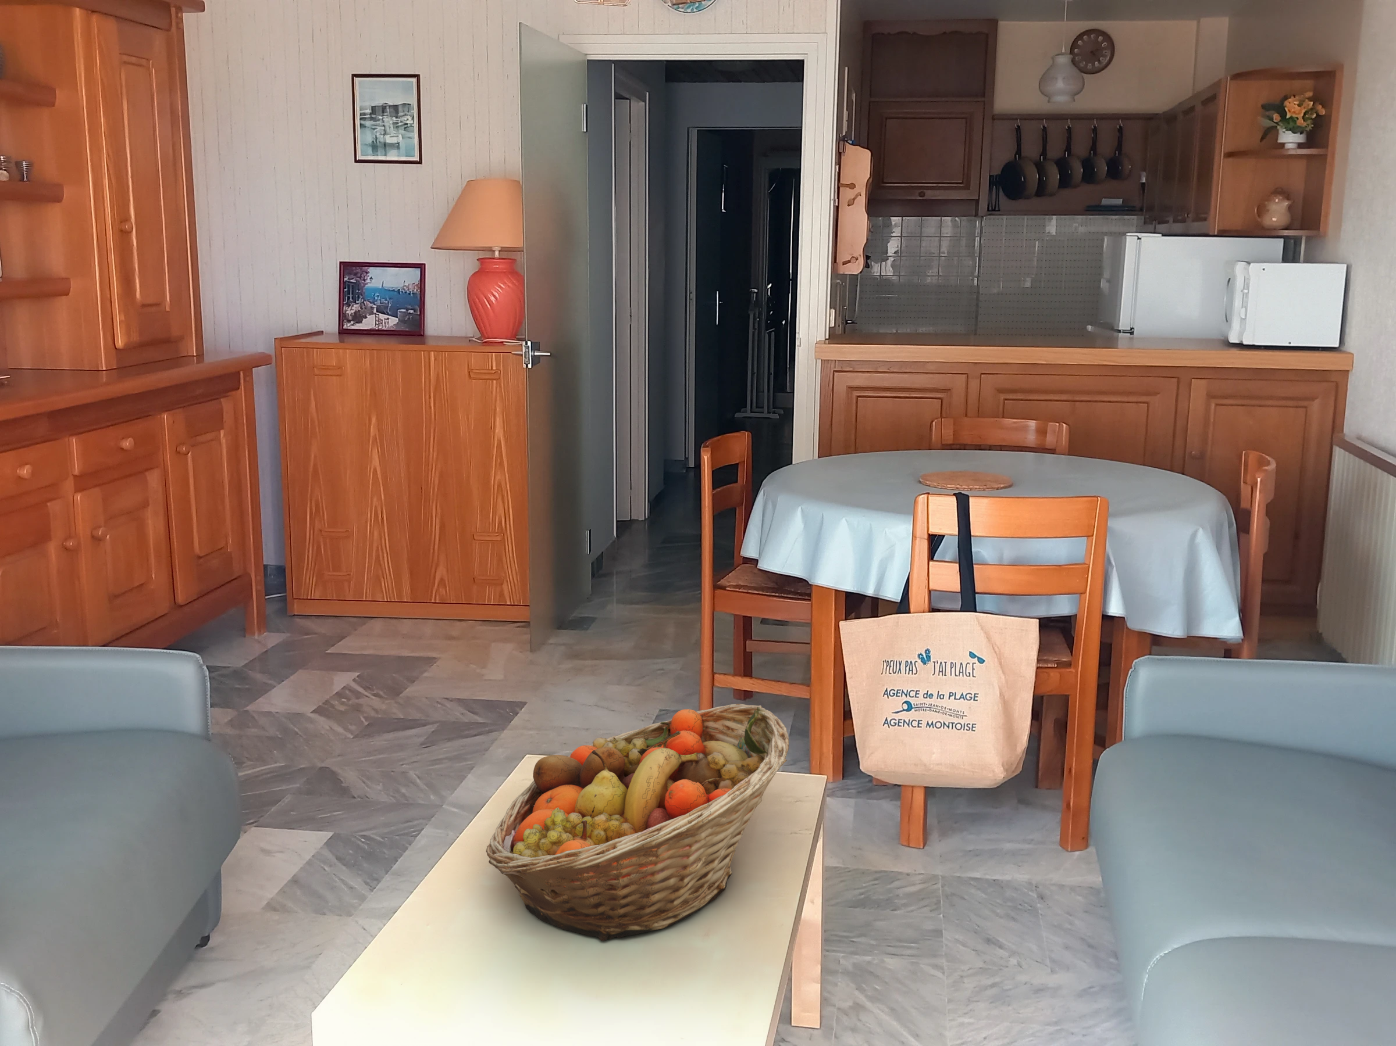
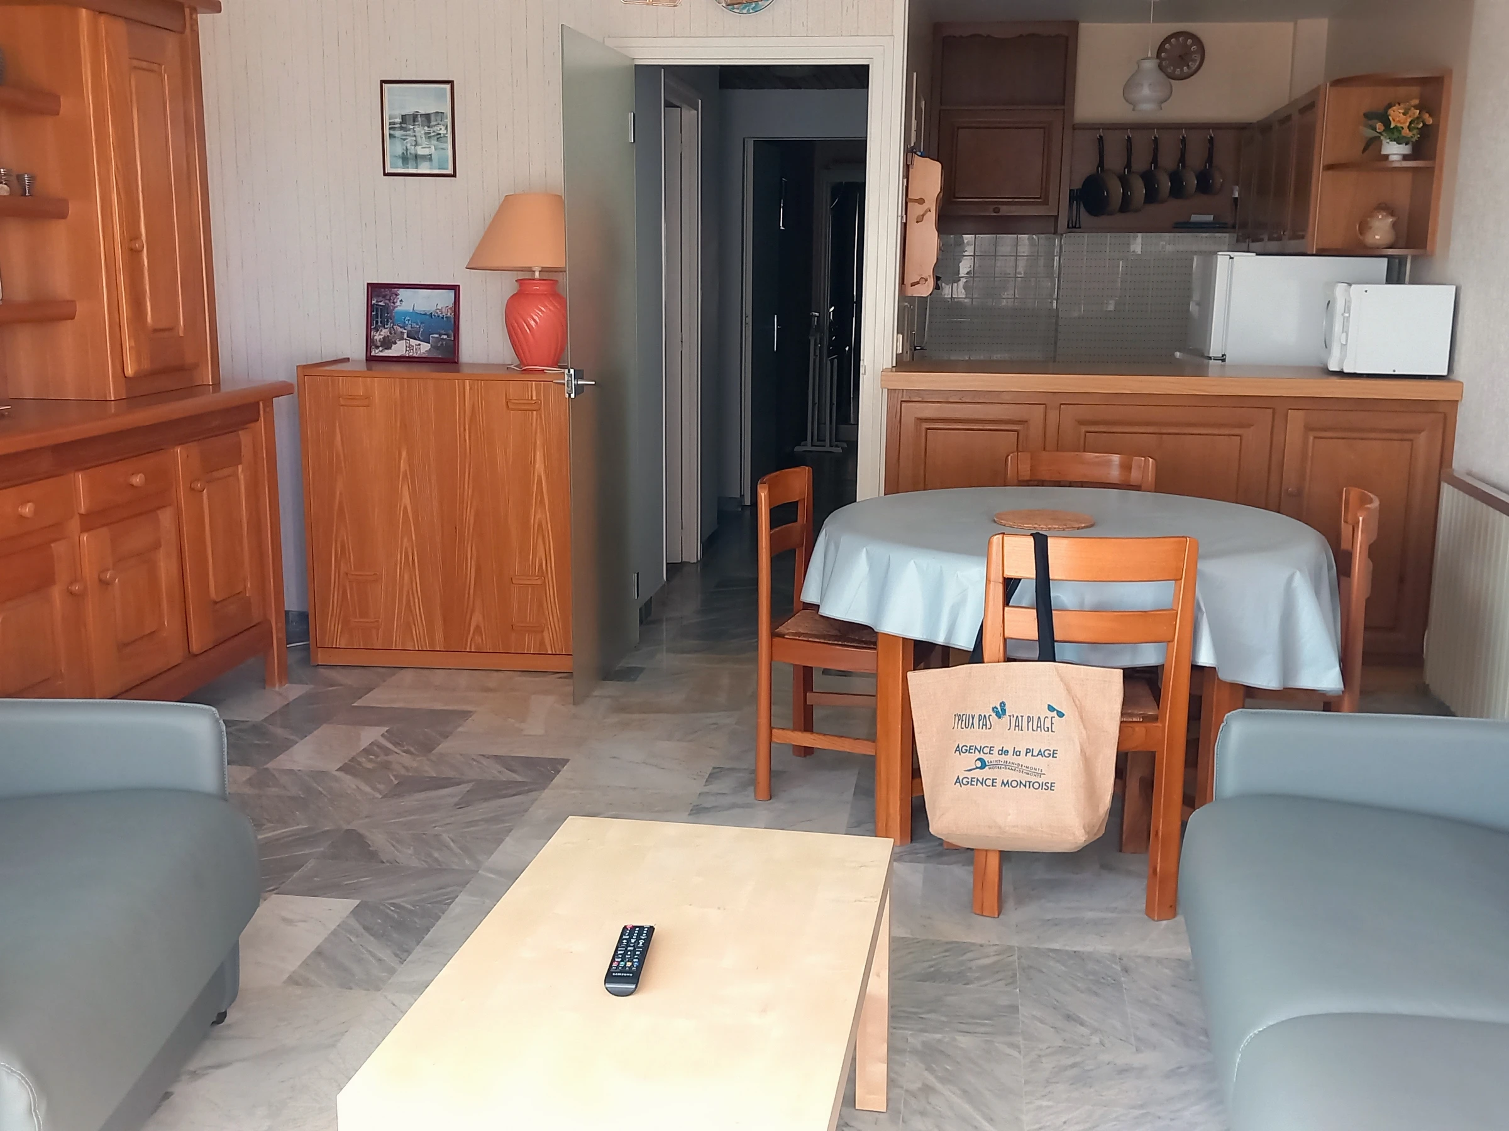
- fruit basket (642, 806)
